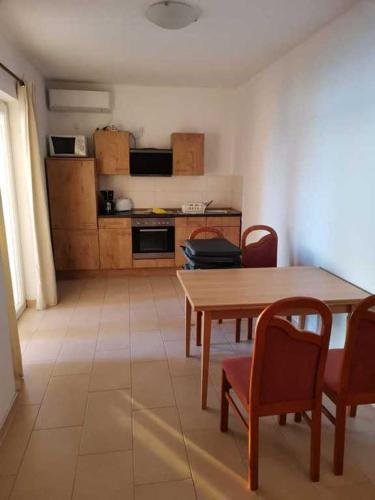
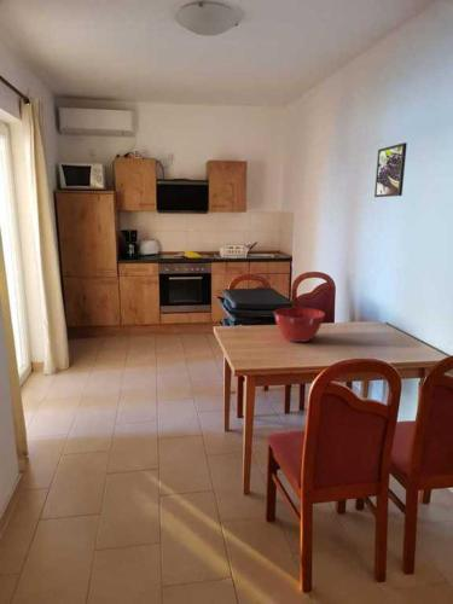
+ mixing bowl (298, 325)
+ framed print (389, 172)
